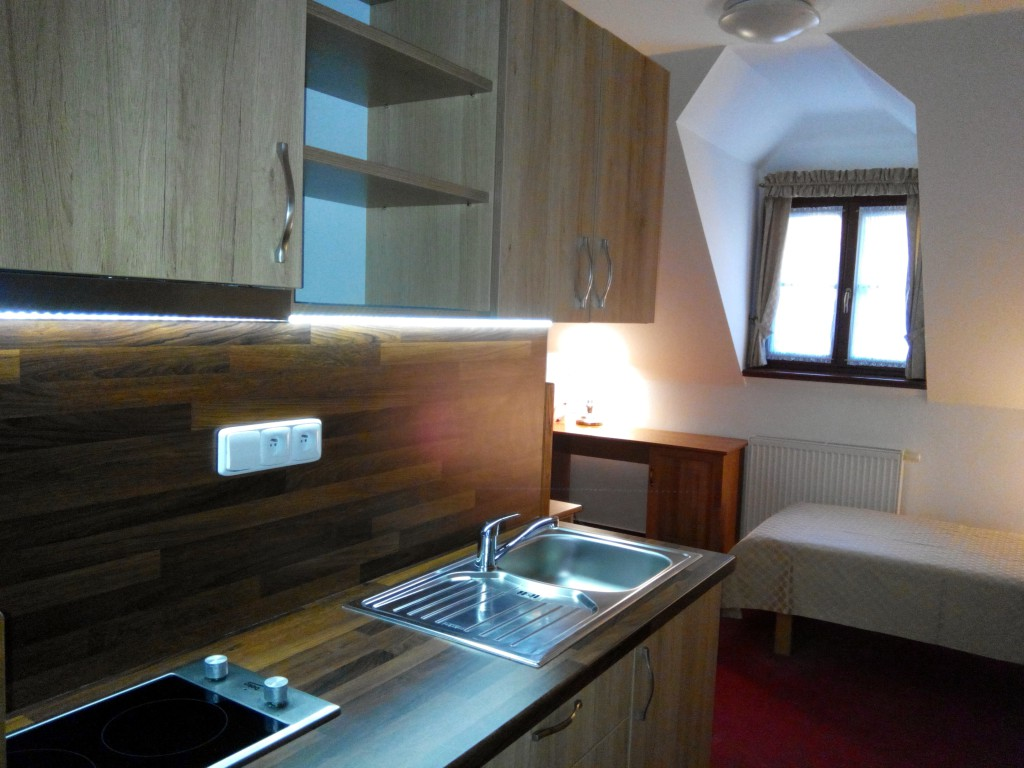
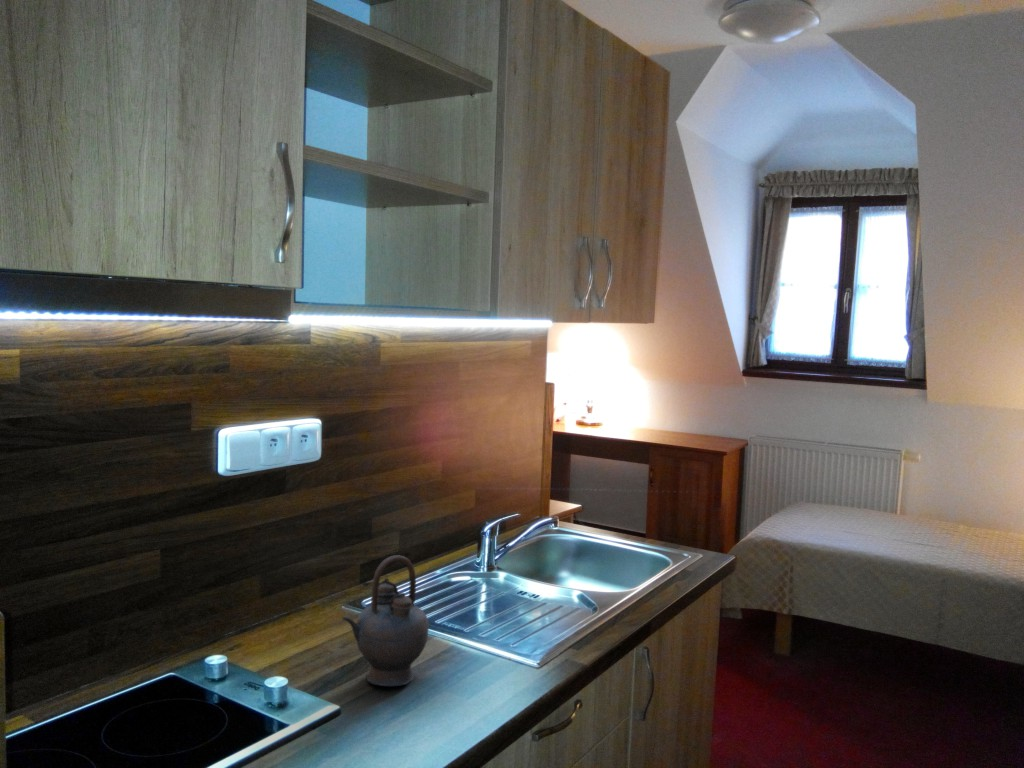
+ teapot (384, 618)
